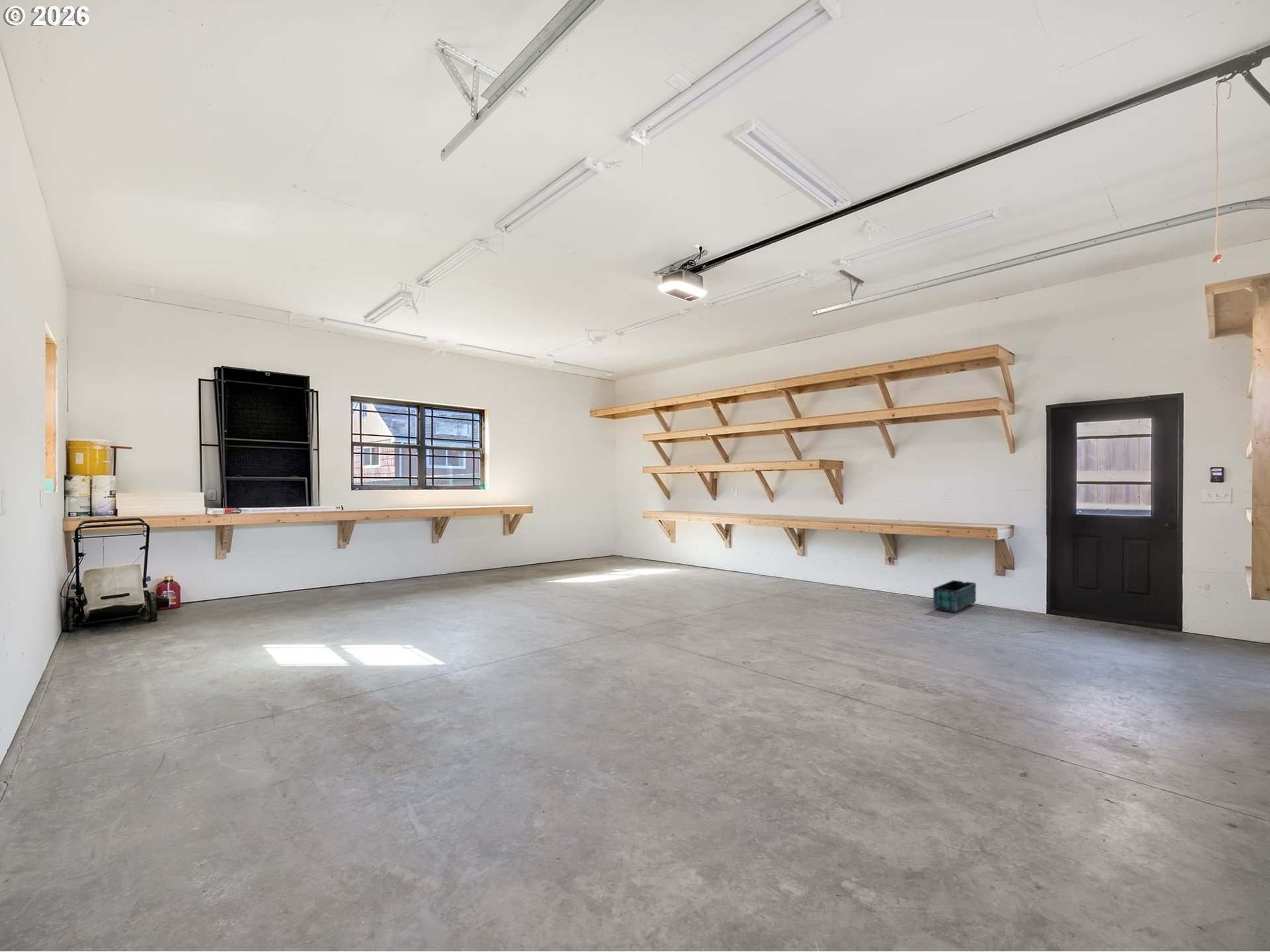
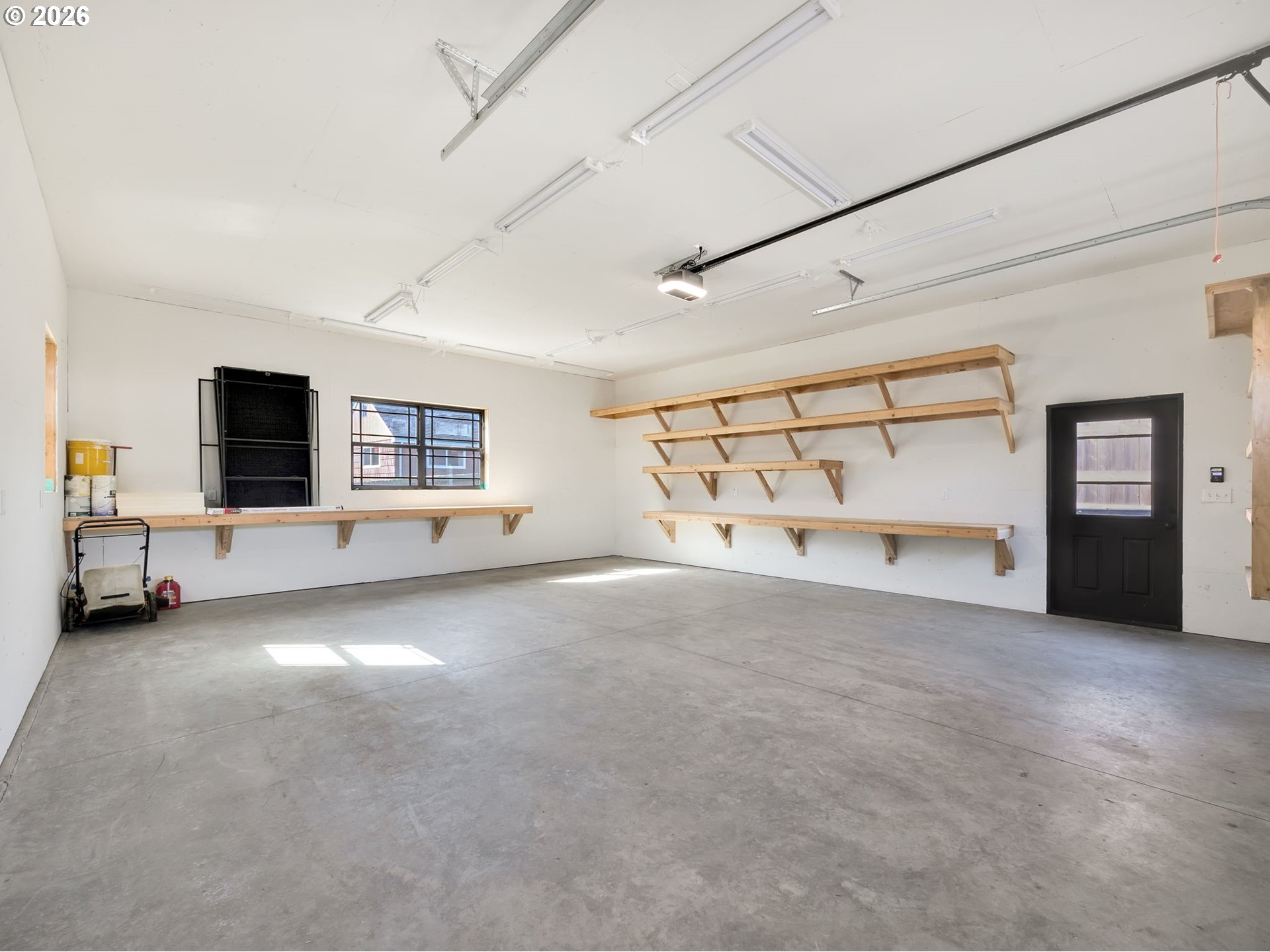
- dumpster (954, 596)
